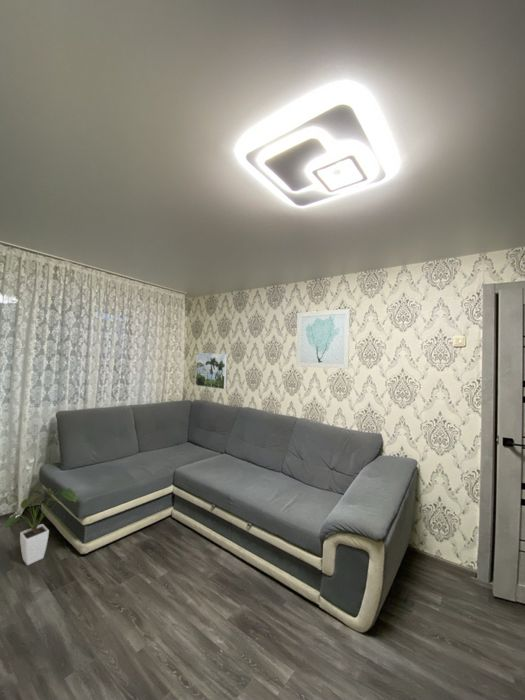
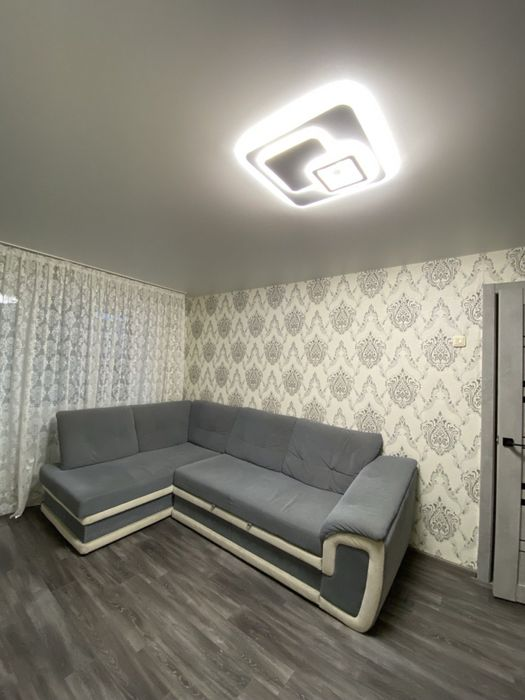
- house plant (37, 526)
- wall art (321, 339)
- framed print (210, 370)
